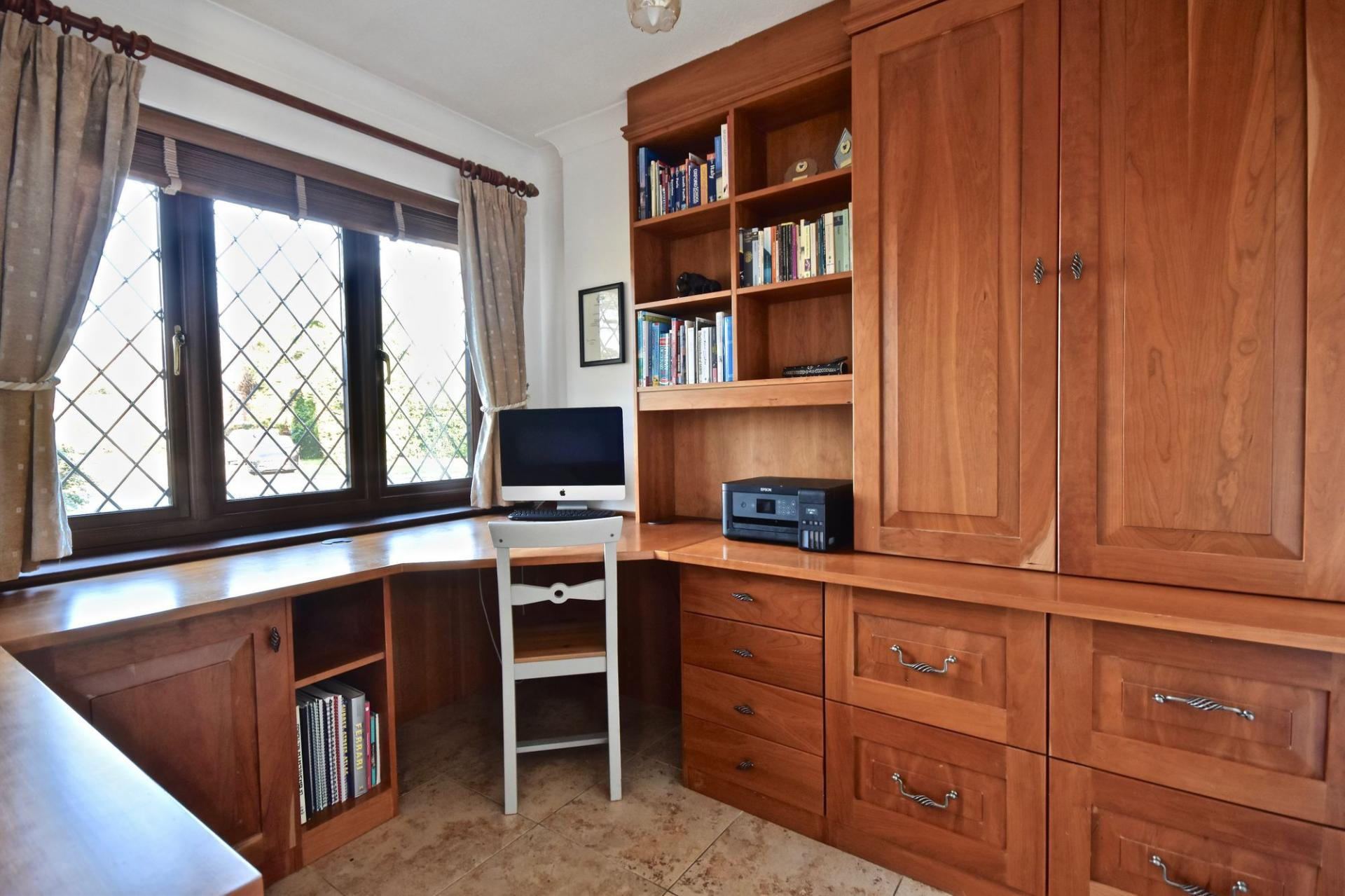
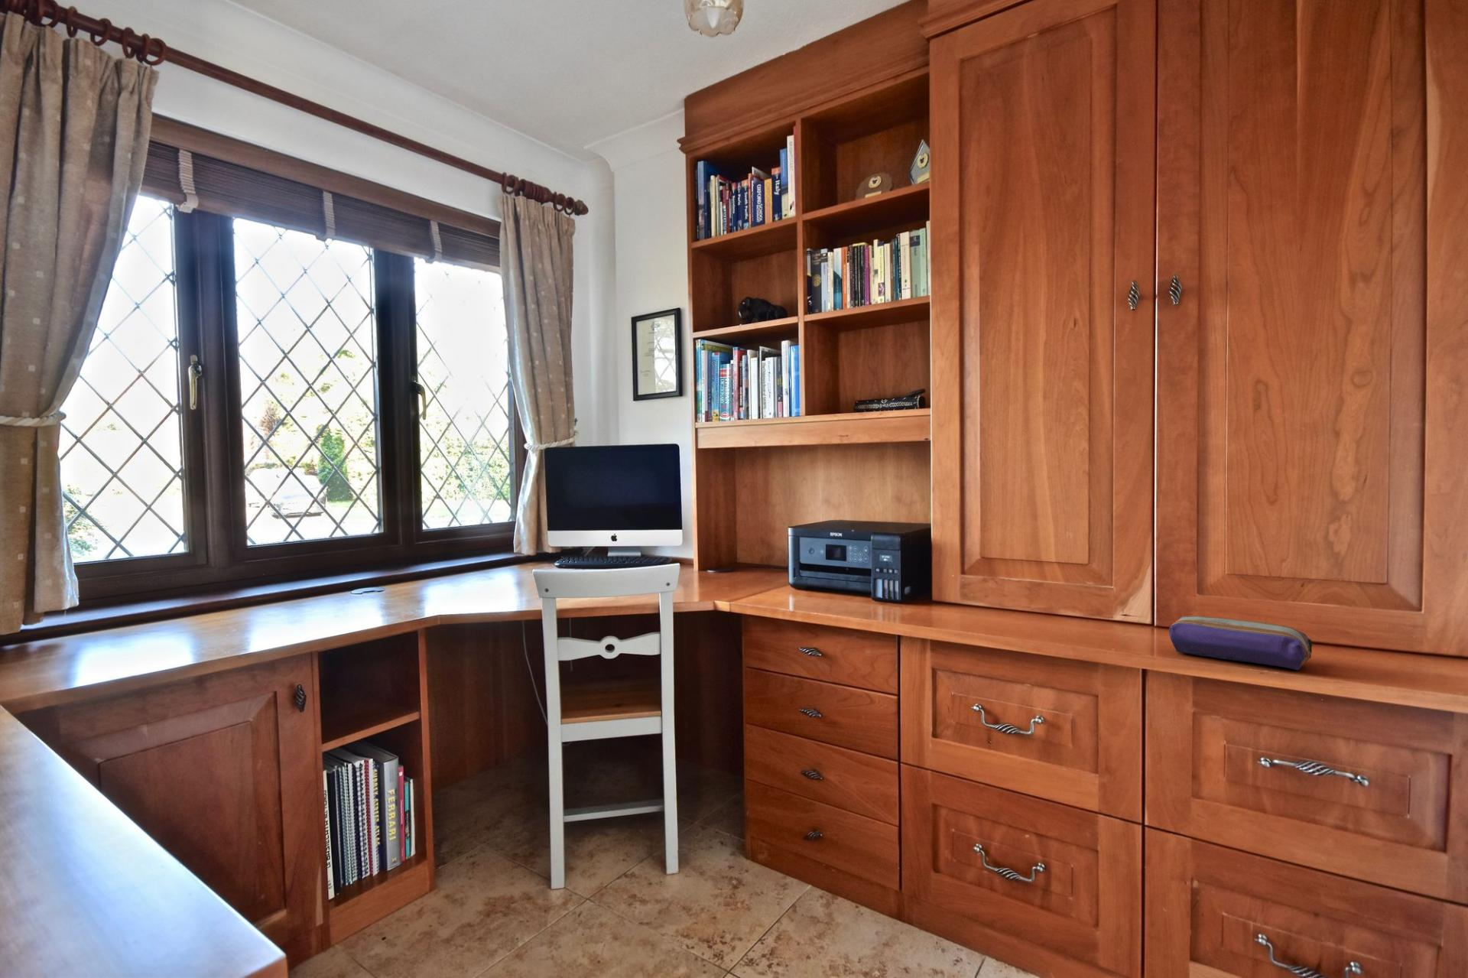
+ pencil case (1237, 640)
